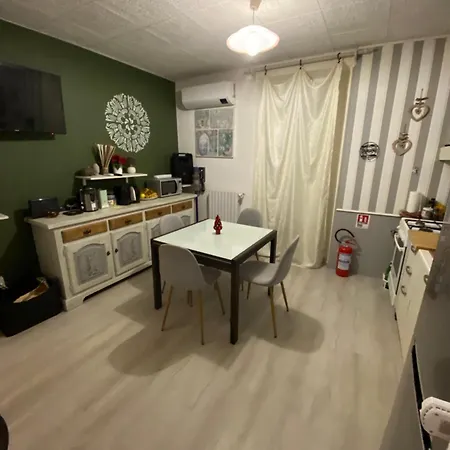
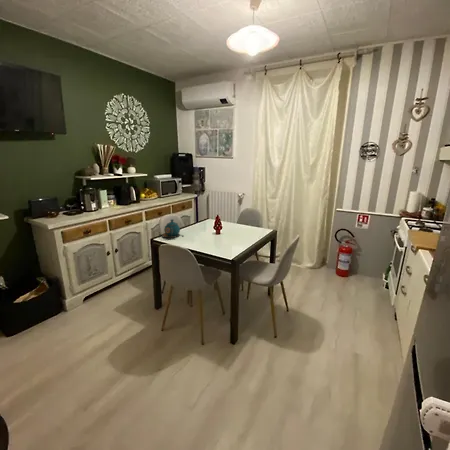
+ teapot (171, 227)
